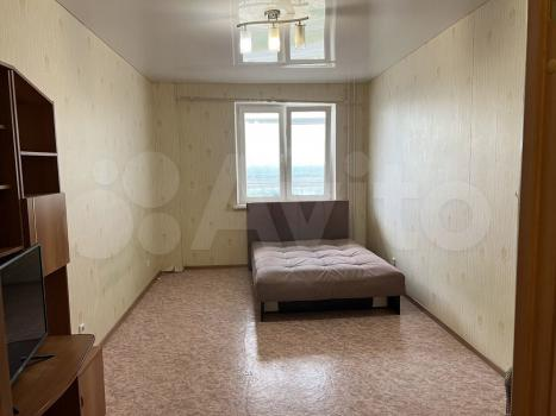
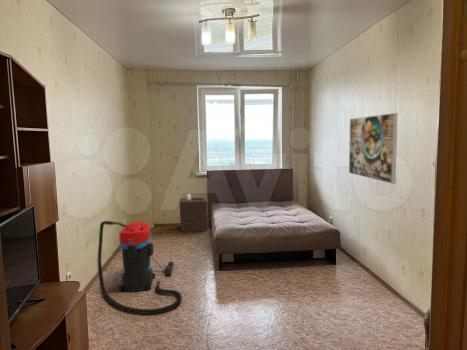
+ nightstand (193, 211)
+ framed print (369, 147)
+ vacuum cleaner (134, 257)
